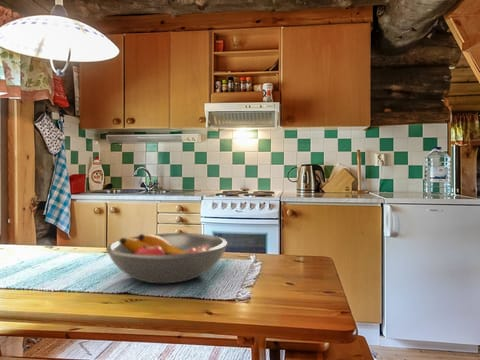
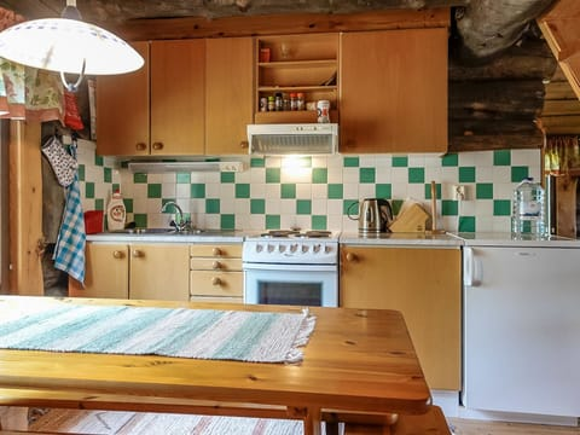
- fruit bowl (169, 255)
